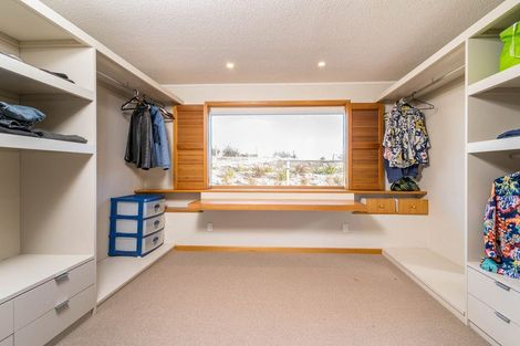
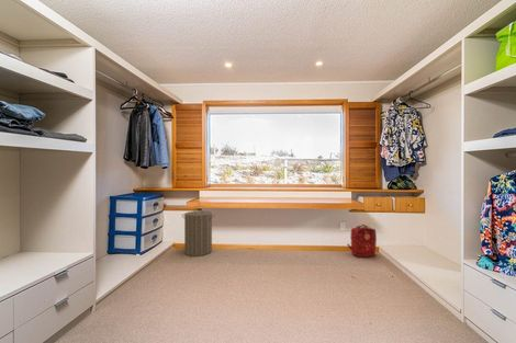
+ backpack (361, 239)
+ laundry hamper (198, 229)
